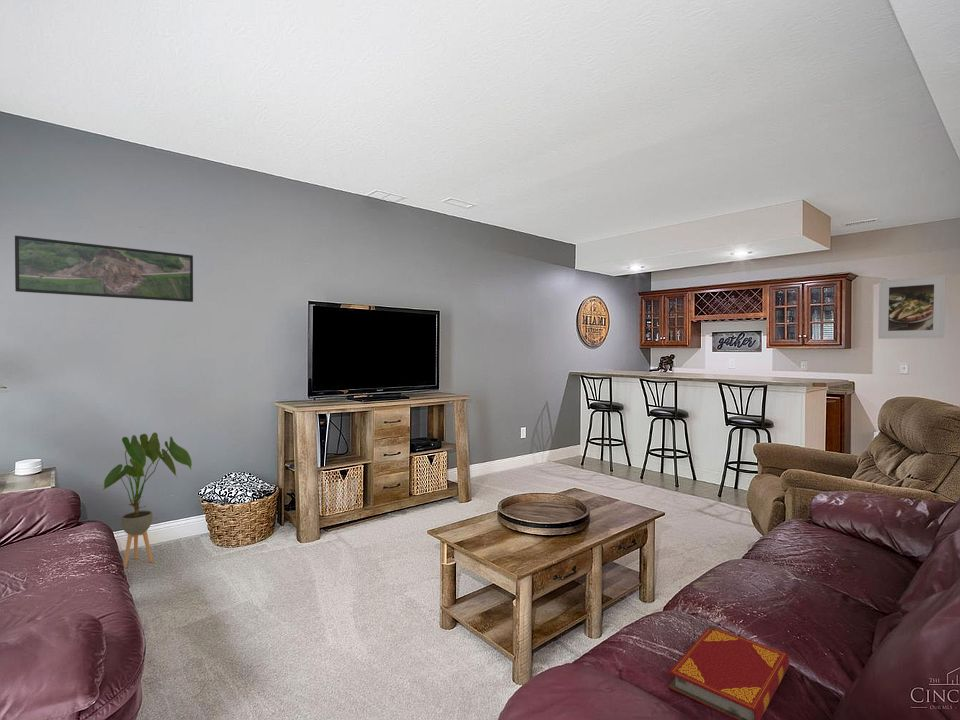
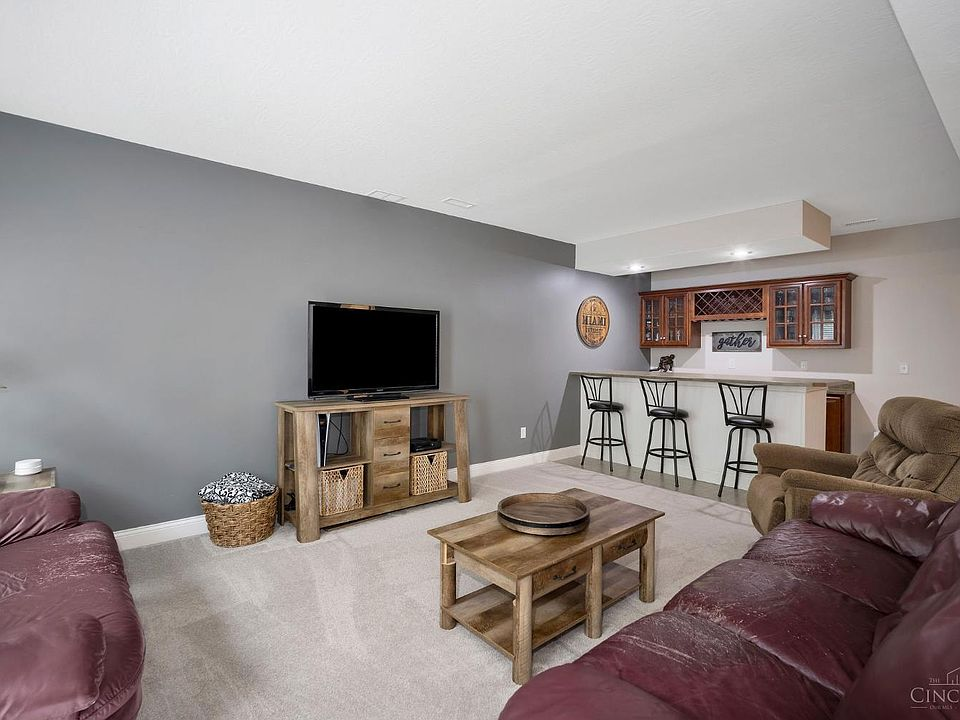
- hardback book (730, 670)
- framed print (910, 308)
- house plant (142, 496)
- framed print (112, 271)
